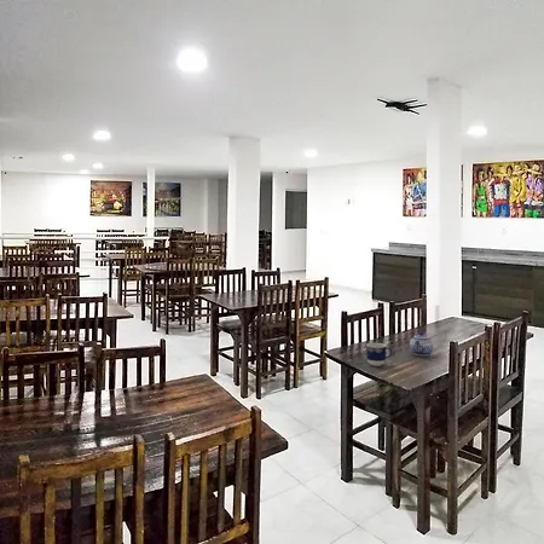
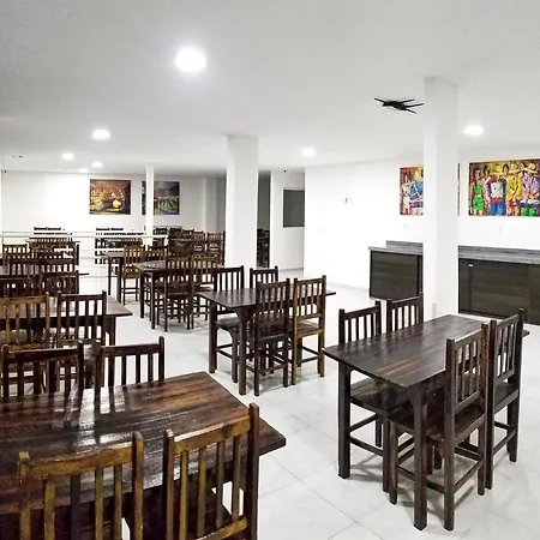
- cup (378, 354)
- teapot (421, 342)
